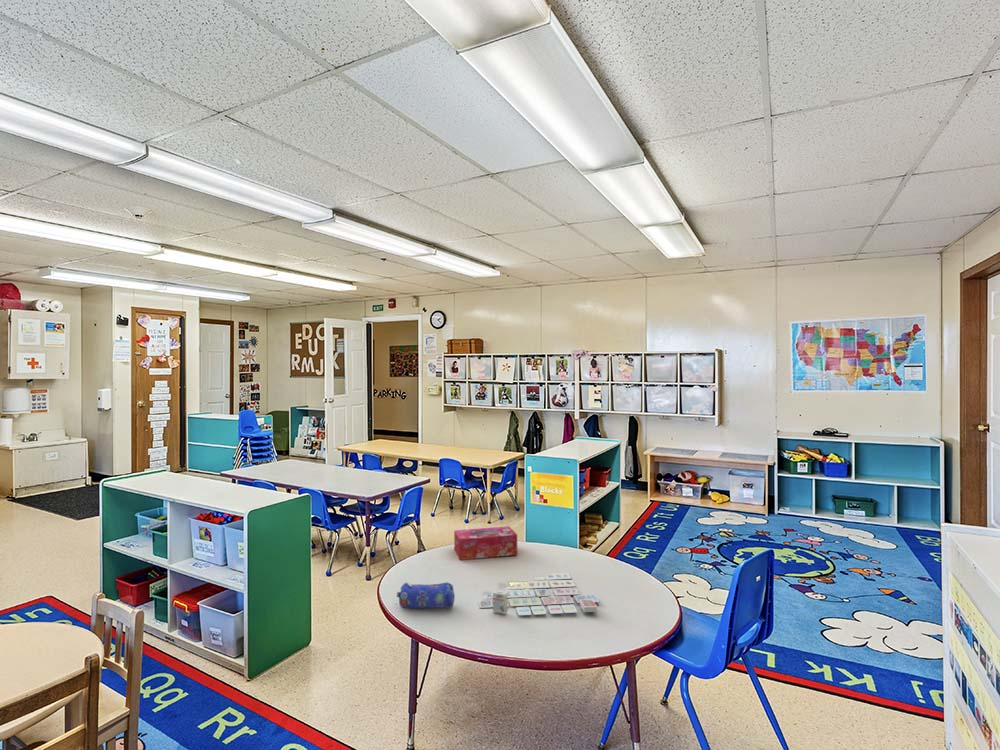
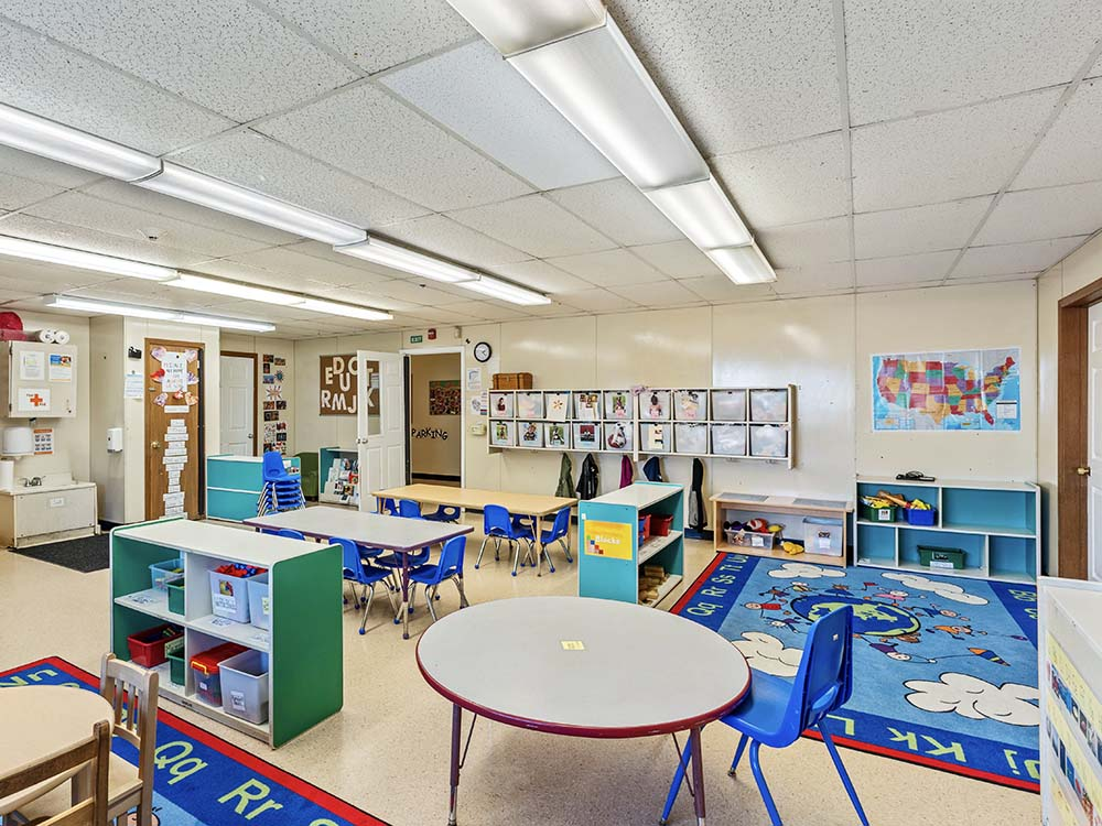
- board game (533, 579)
- pencil case (426, 594)
- tissue box (485, 542)
